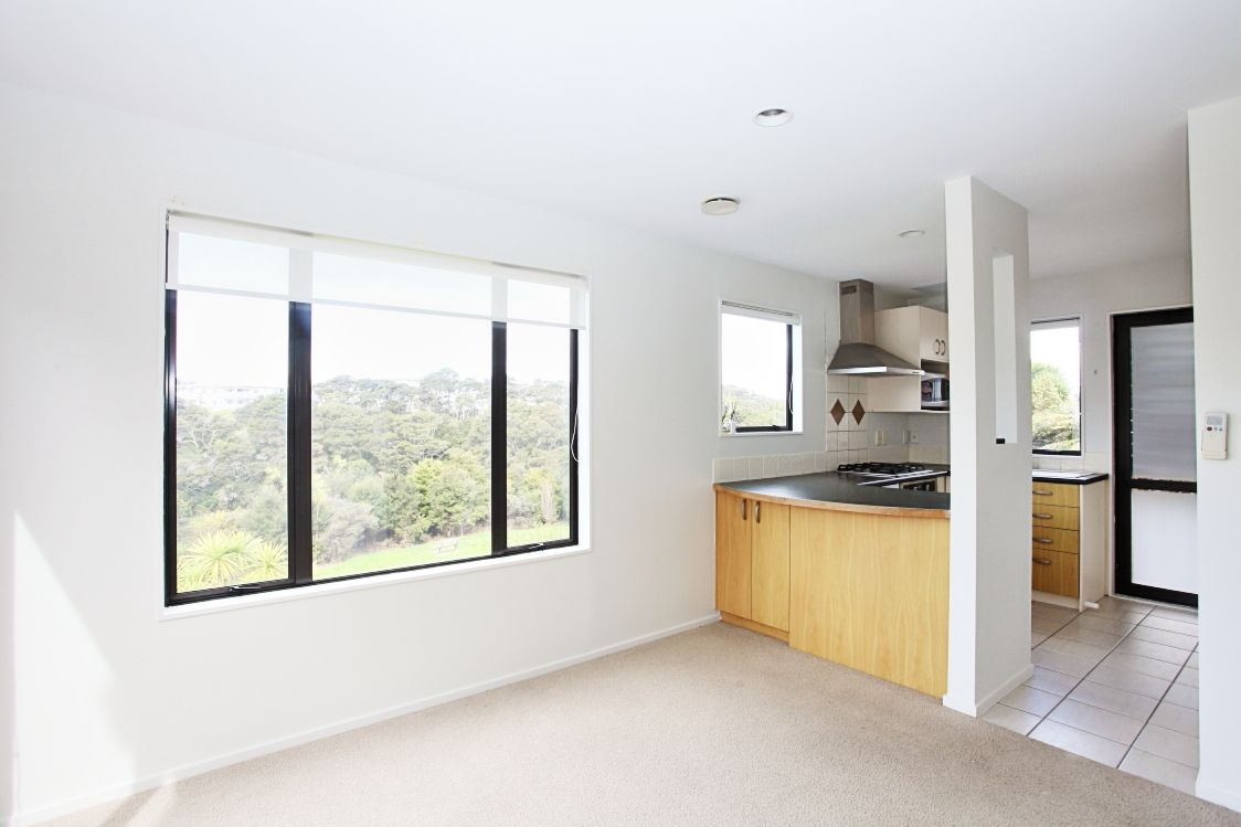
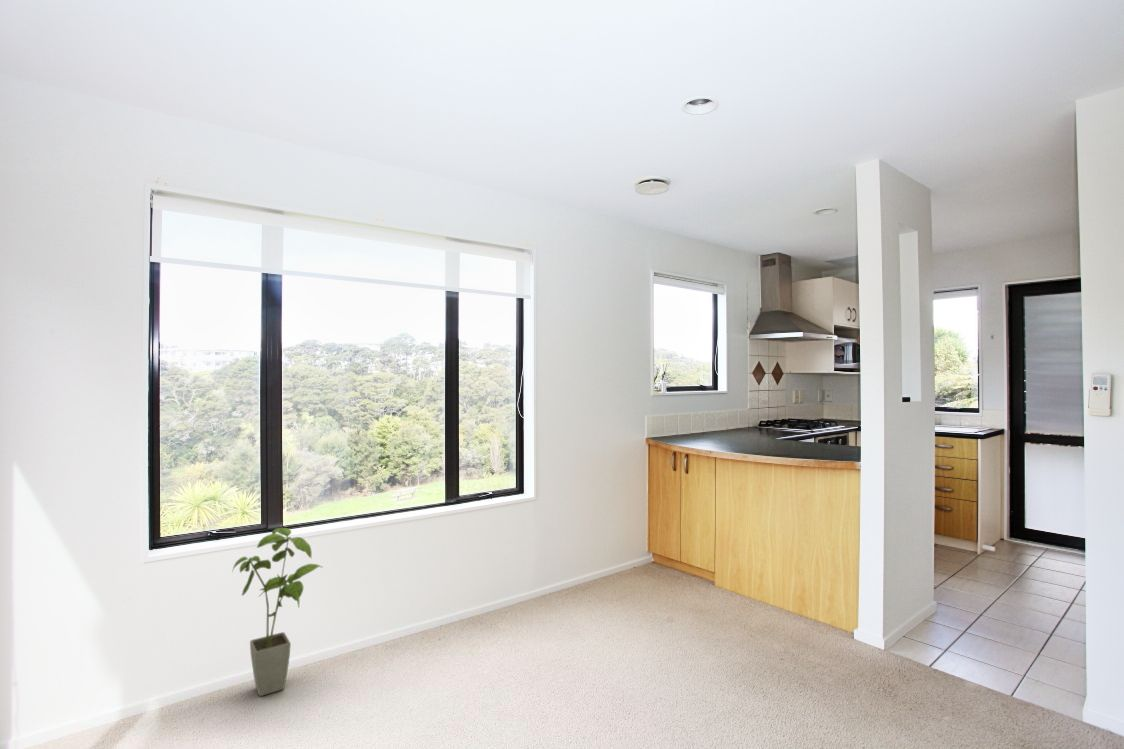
+ house plant (281, 606)
